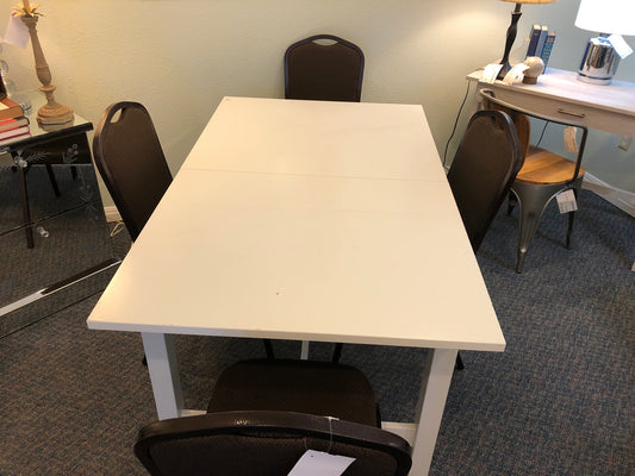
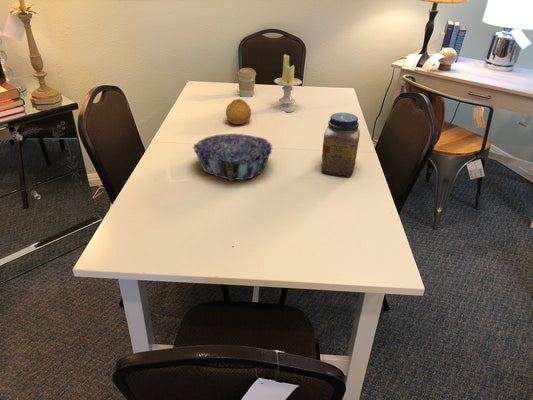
+ candle (287, 83)
+ fruit (238, 110)
+ decorative bowl (233, 157)
+ coffee cup (246, 82)
+ jar (341, 143)
